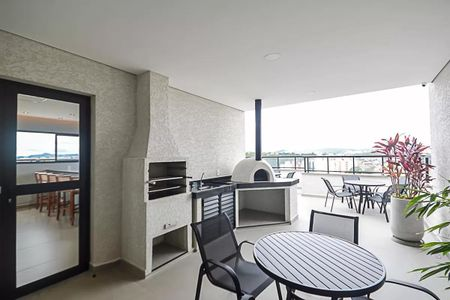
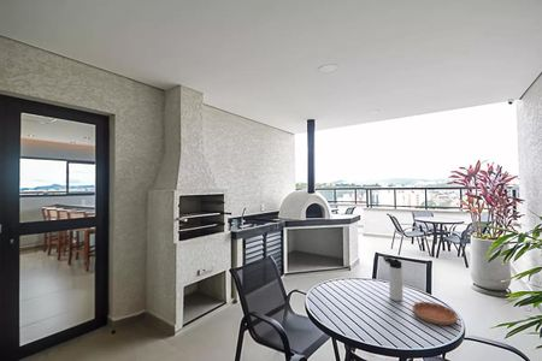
+ saucer (434, 313)
+ thermos bottle (393, 278)
